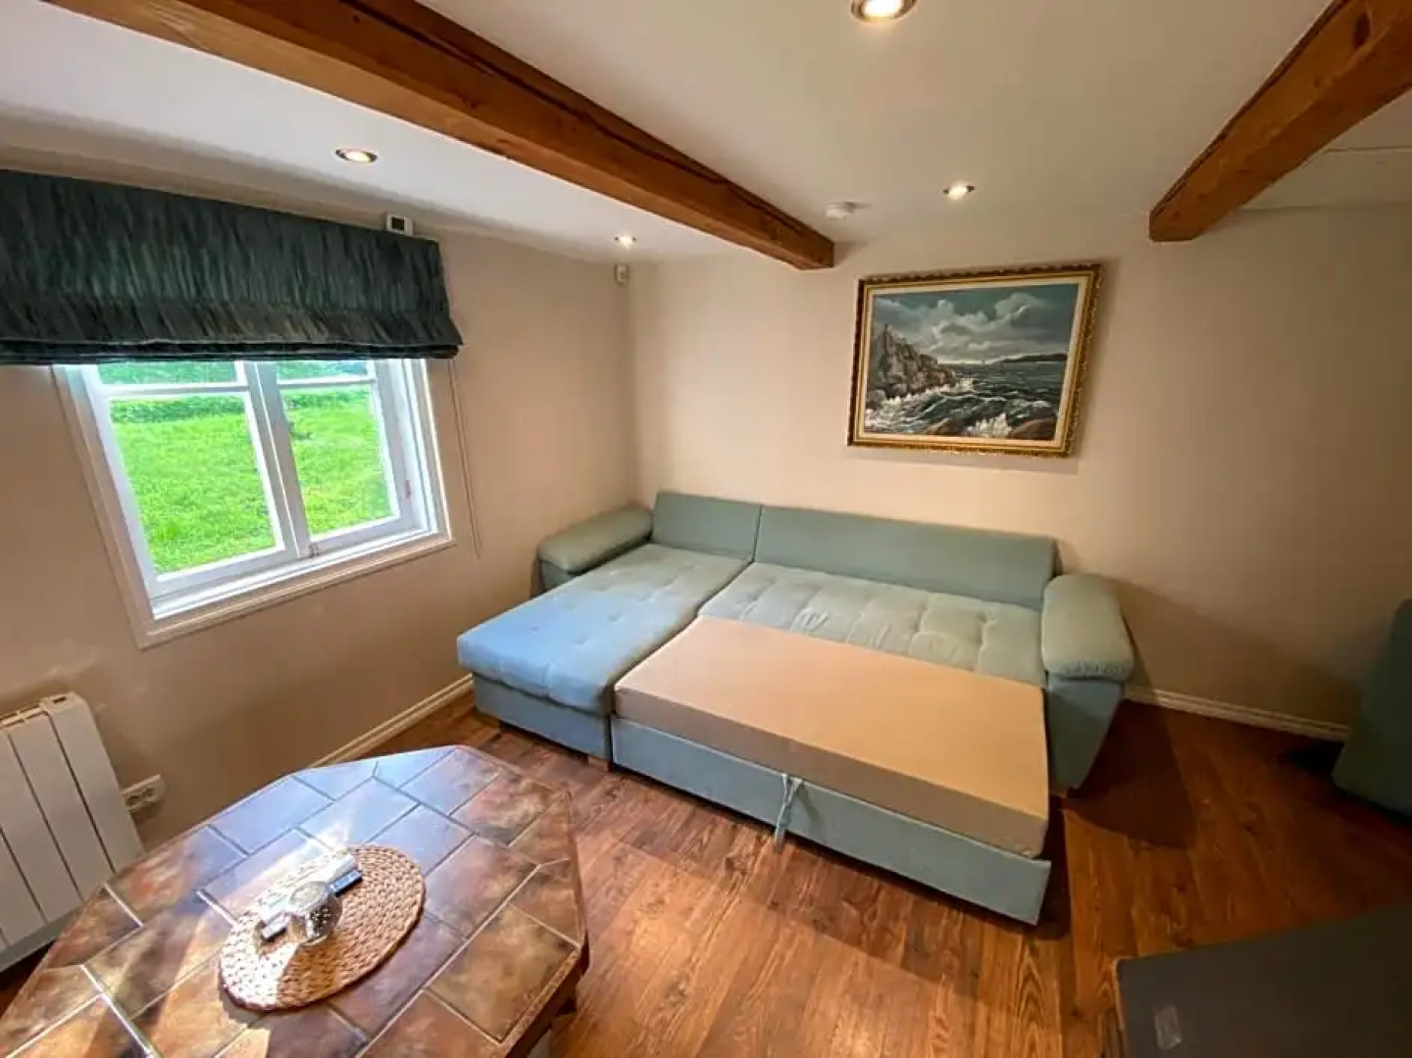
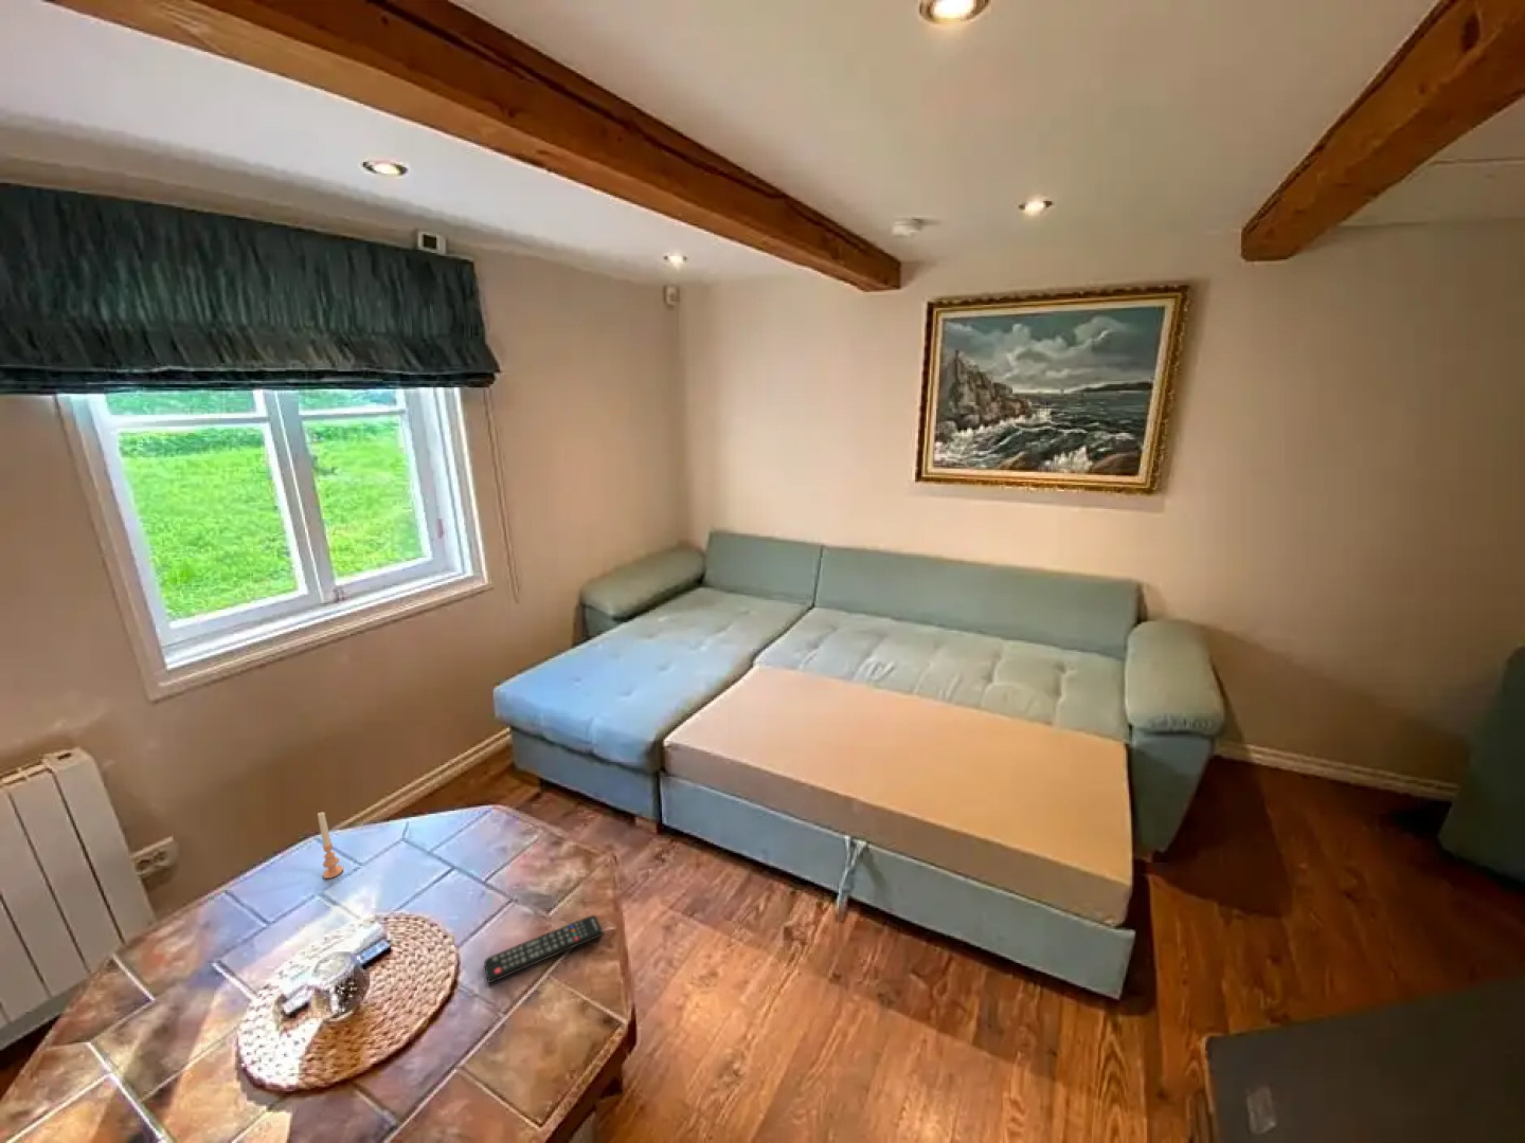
+ candle (327, 843)
+ remote control (545, 948)
